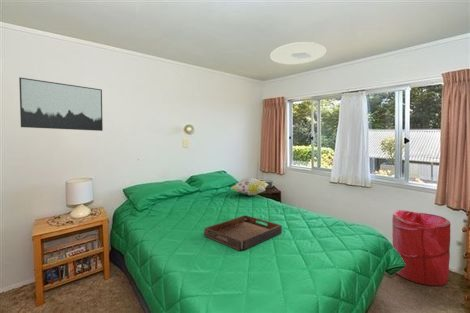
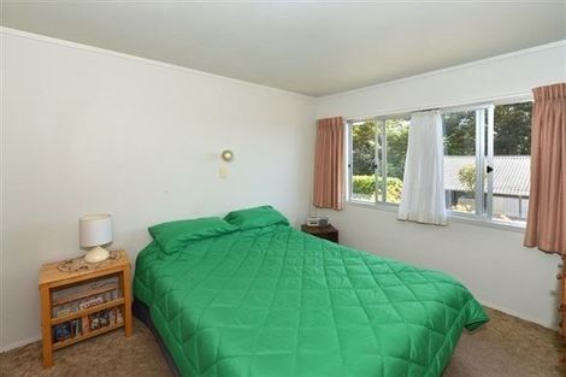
- decorative pillow (250, 186)
- wall art (64, 106)
- laundry hamper (419, 244)
- ceiling light (297, 51)
- serving tray (243, 230)
